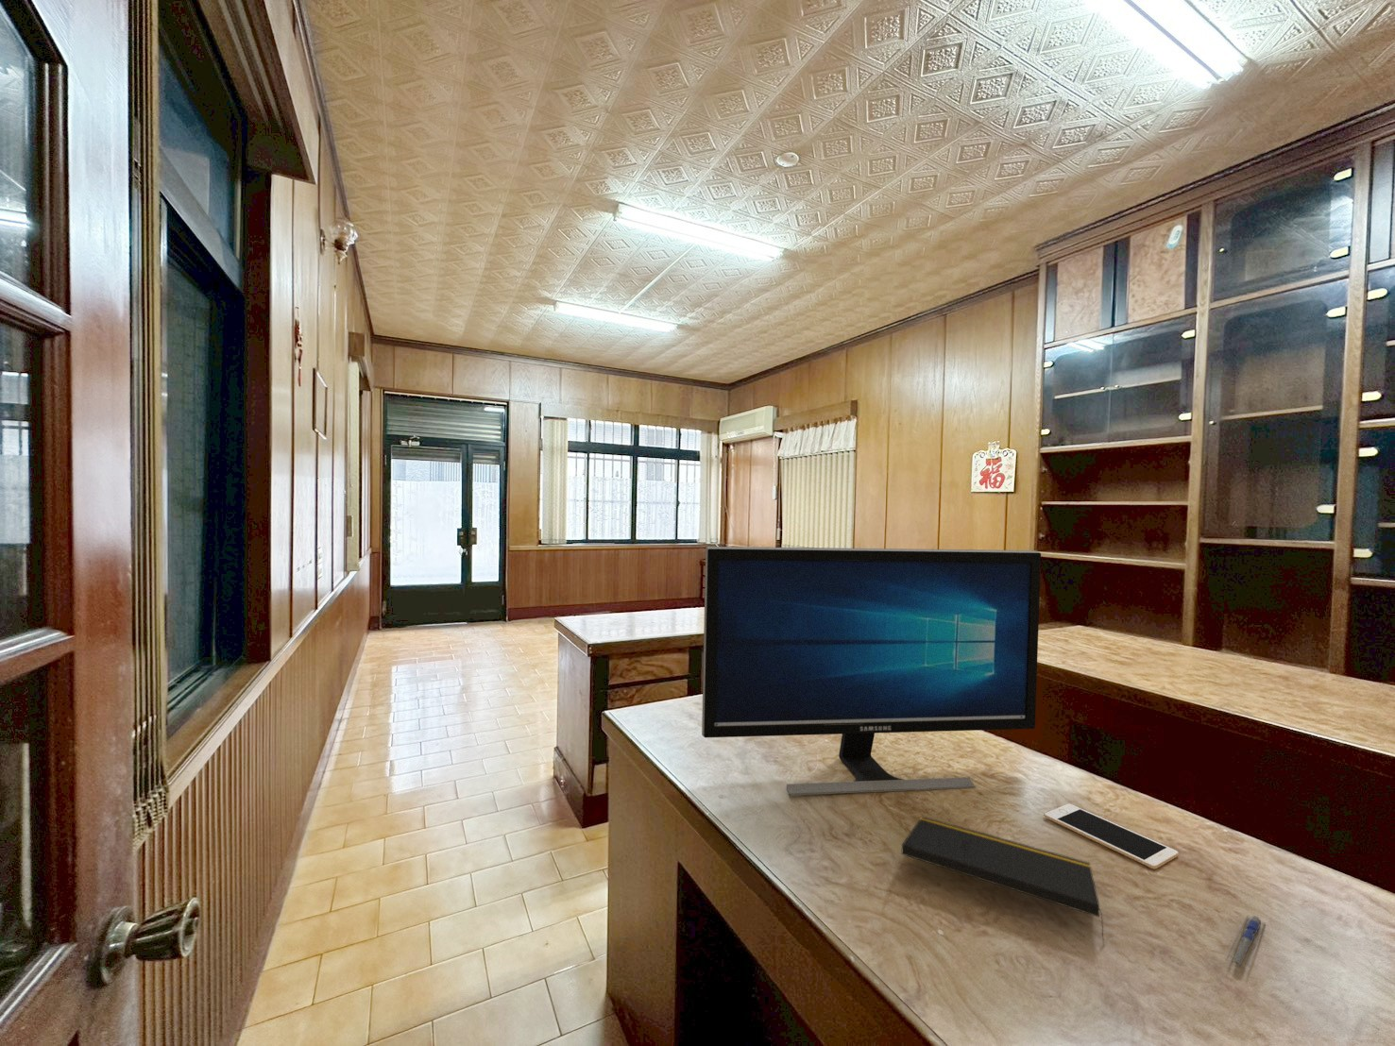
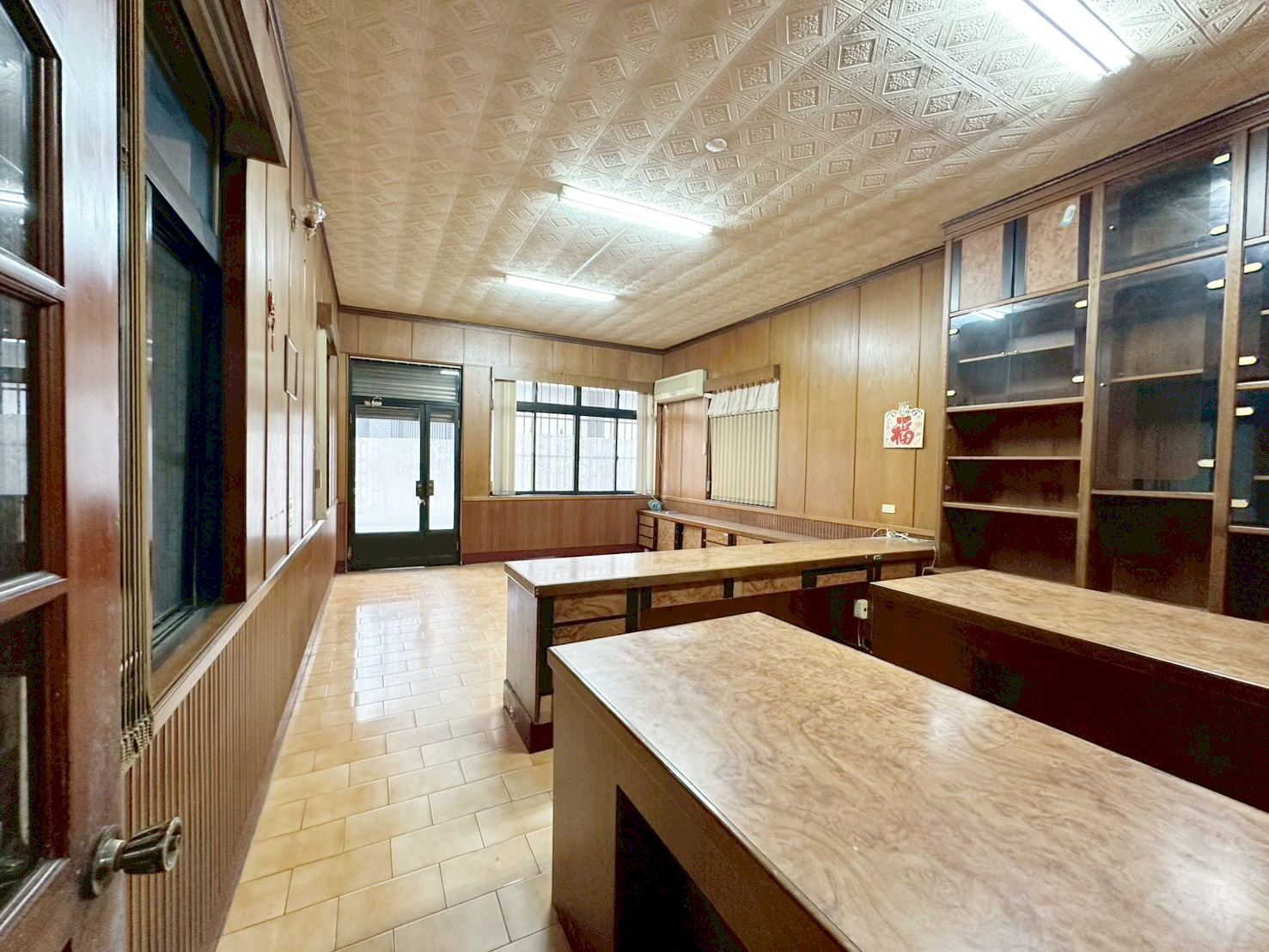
- pen (1245, 939)
- computer monitor (870, 660)
- notepad (996, 858)
- cell phone (1107, 833)
